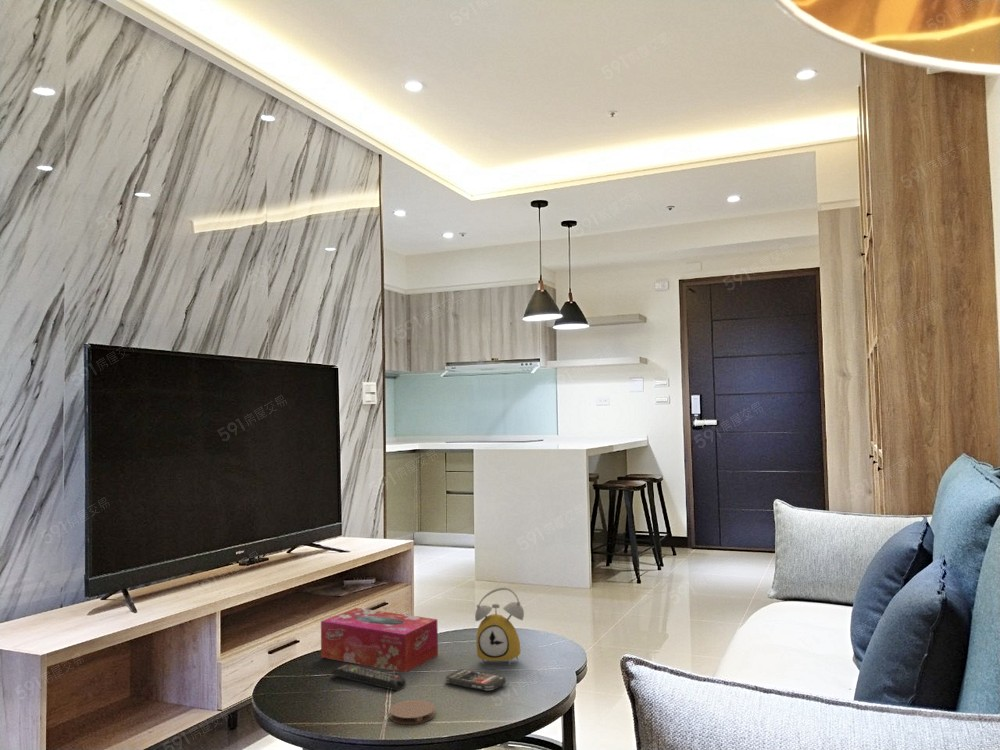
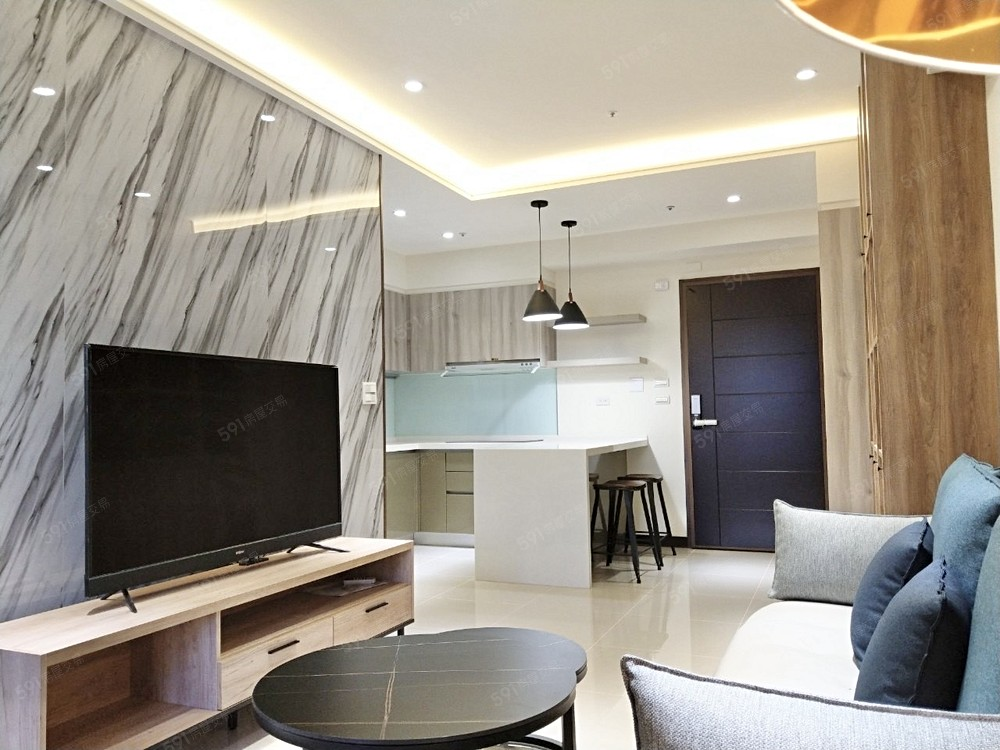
- coaster (412, 711)
- alarm clock (500, 622)
- remote control (367, 676)
- smartphone (475, 679)
- tissue box (379, 638)
